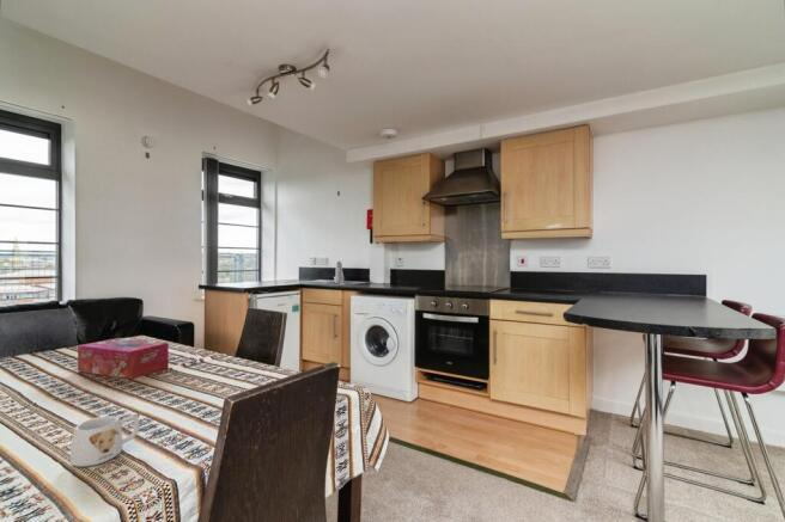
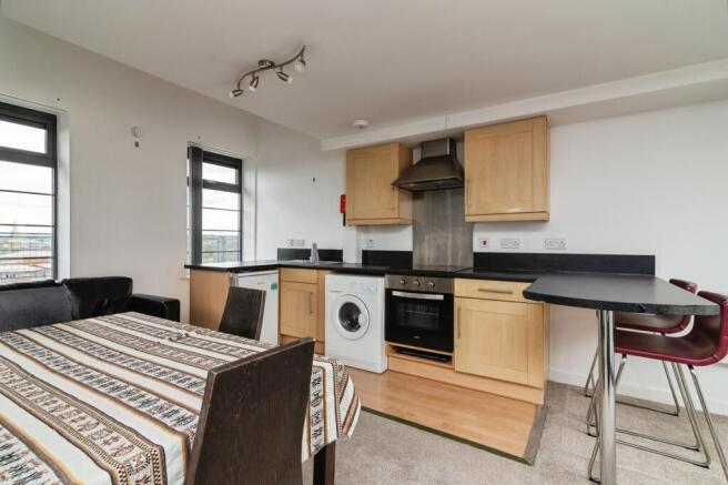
- mug (107, 436)
- tissue box (123, 356)
